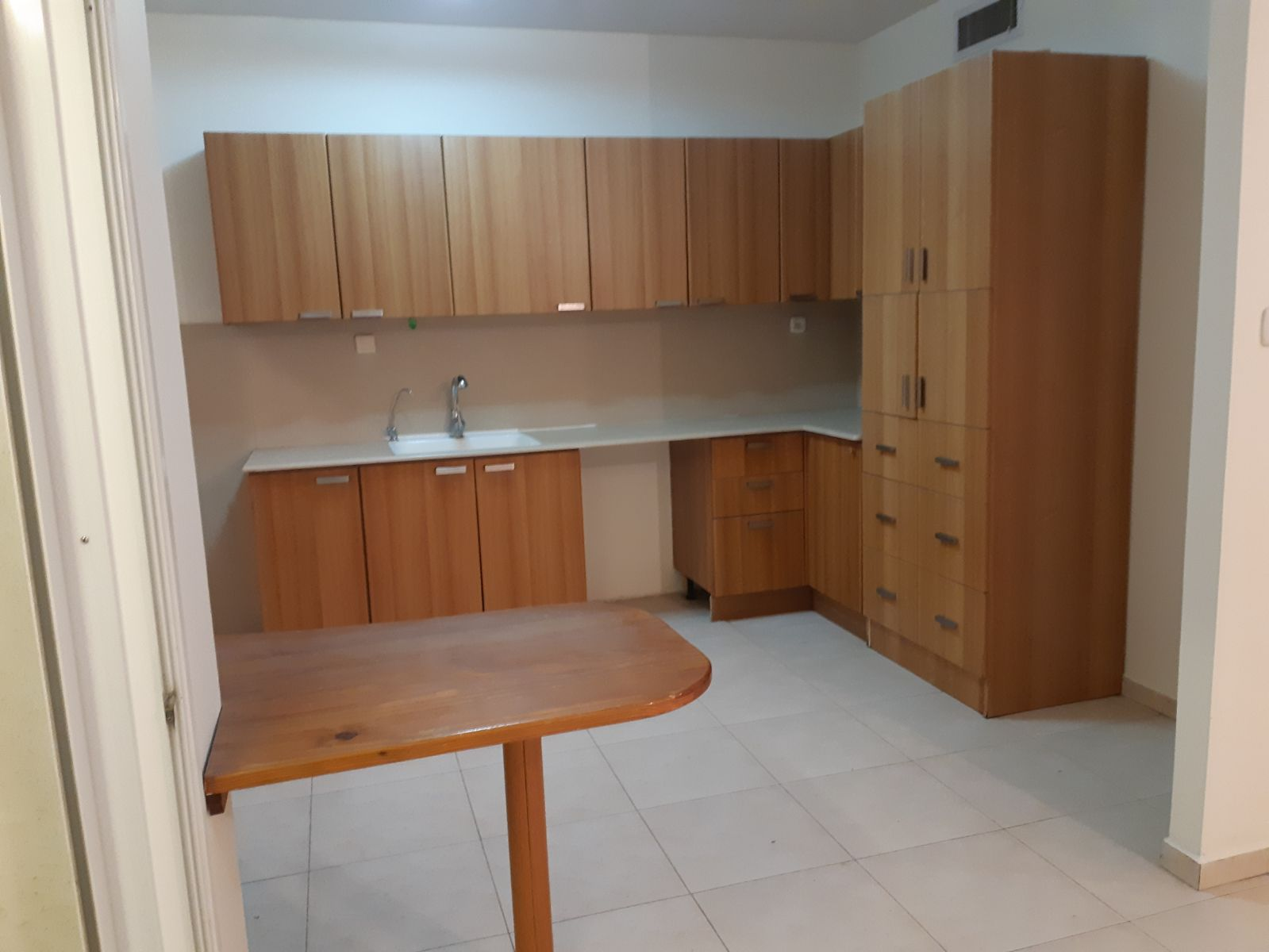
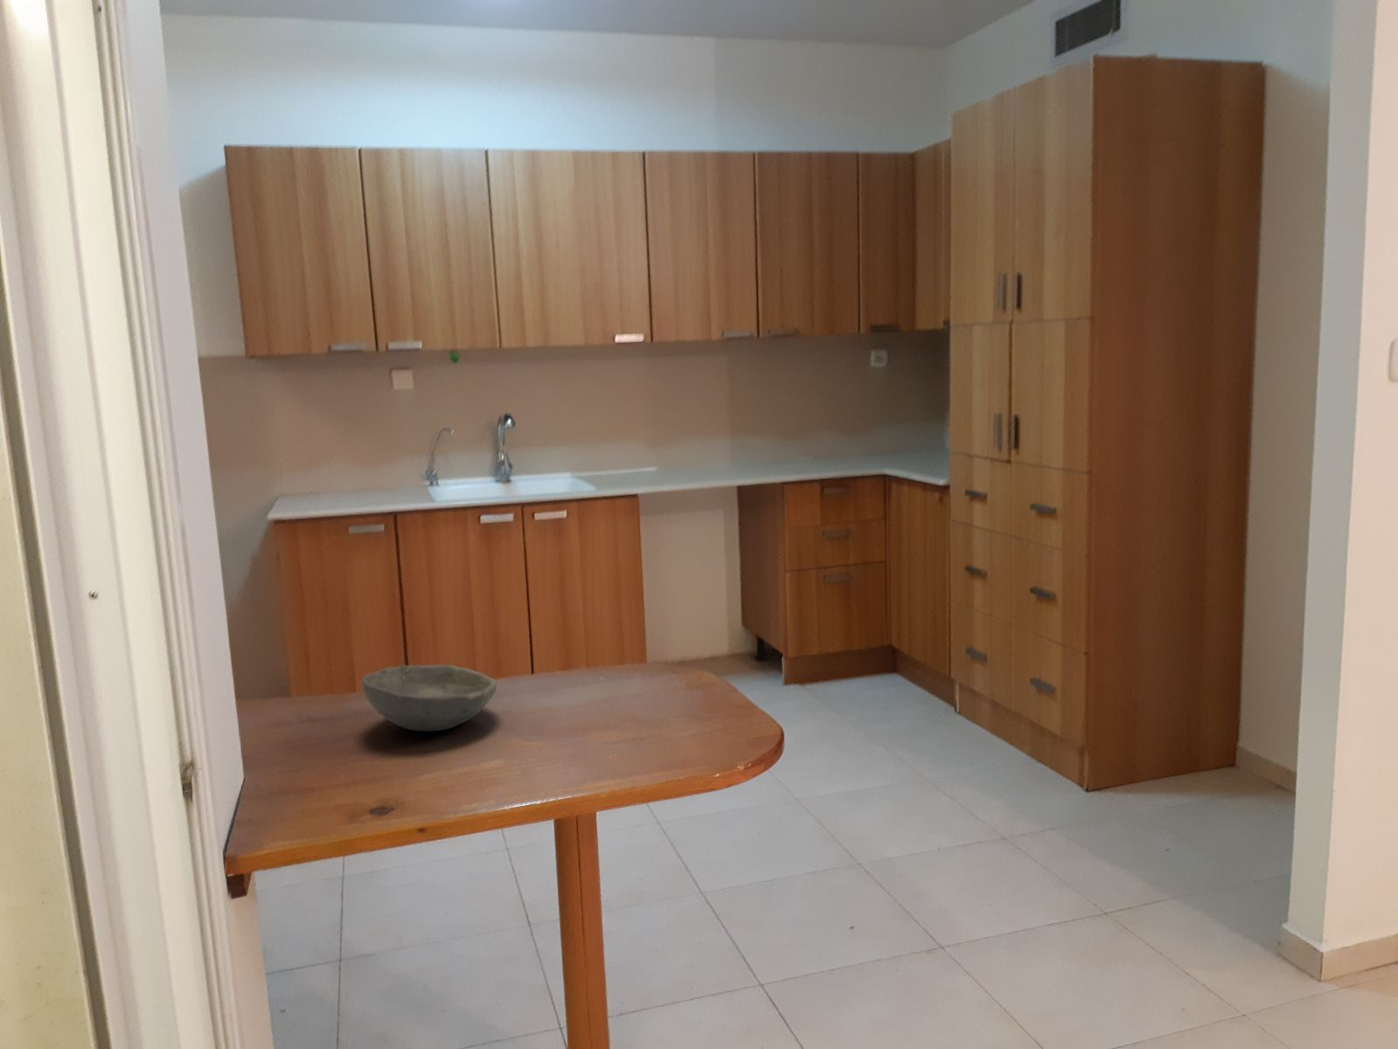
+ bowl (431, 697)
